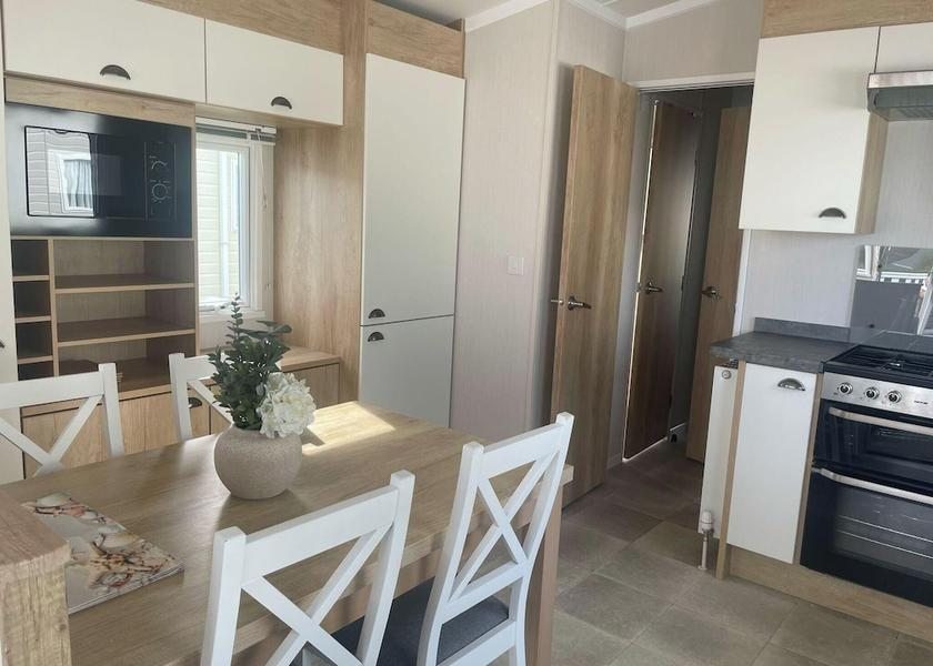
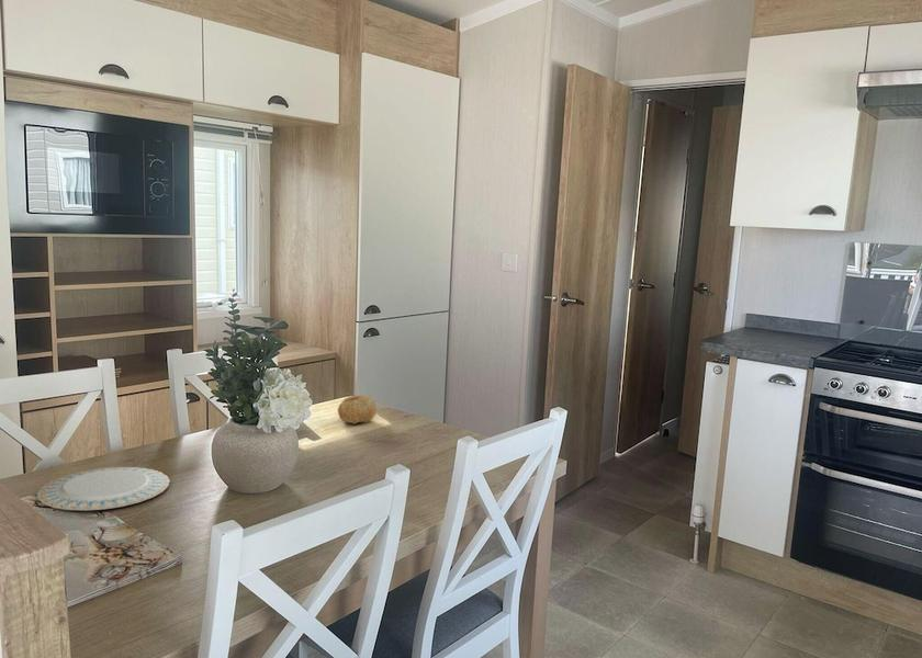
+ fruit (357, 408)
+ chinaware (105, 485)
